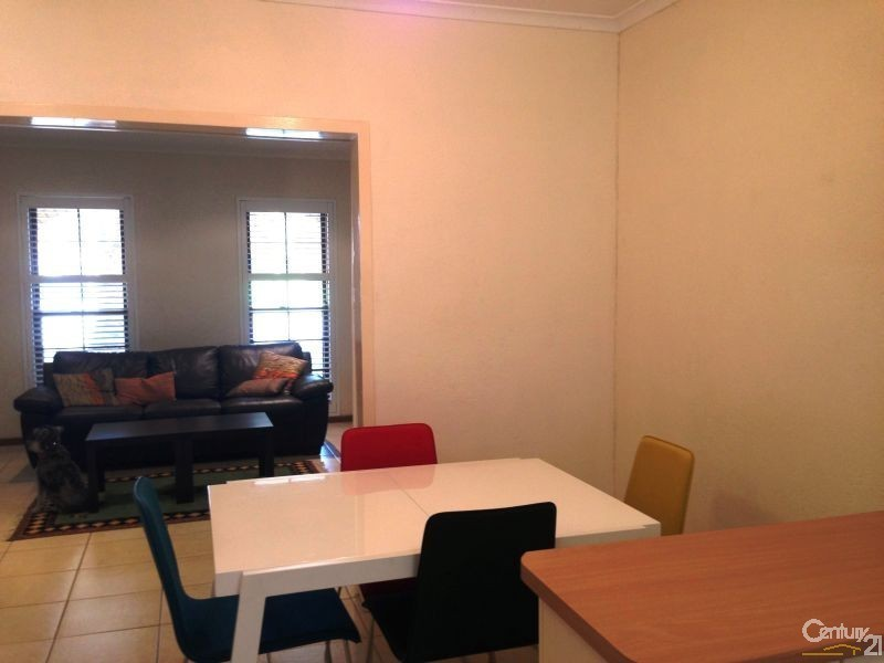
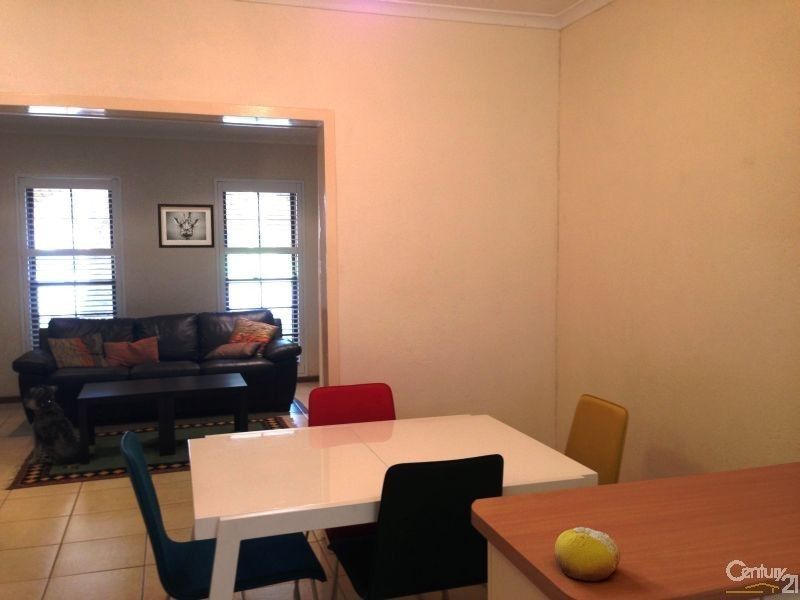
+ fruit (587, 549)
+ wall art (186, 226)
